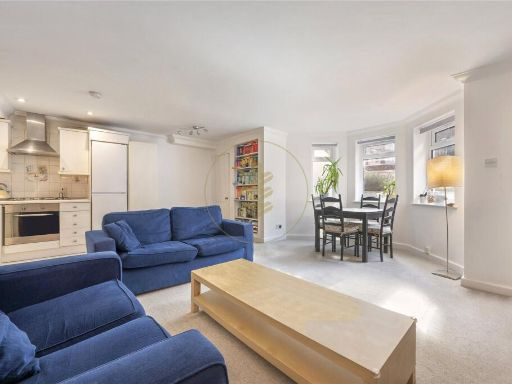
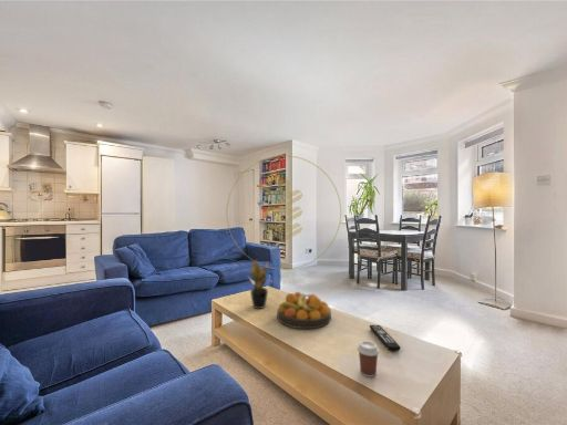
+ potted plant (259, 282)
+ coffee cup (368, 357)
+ remote control (383, 336)
+ fruit bowl (303, 305)
